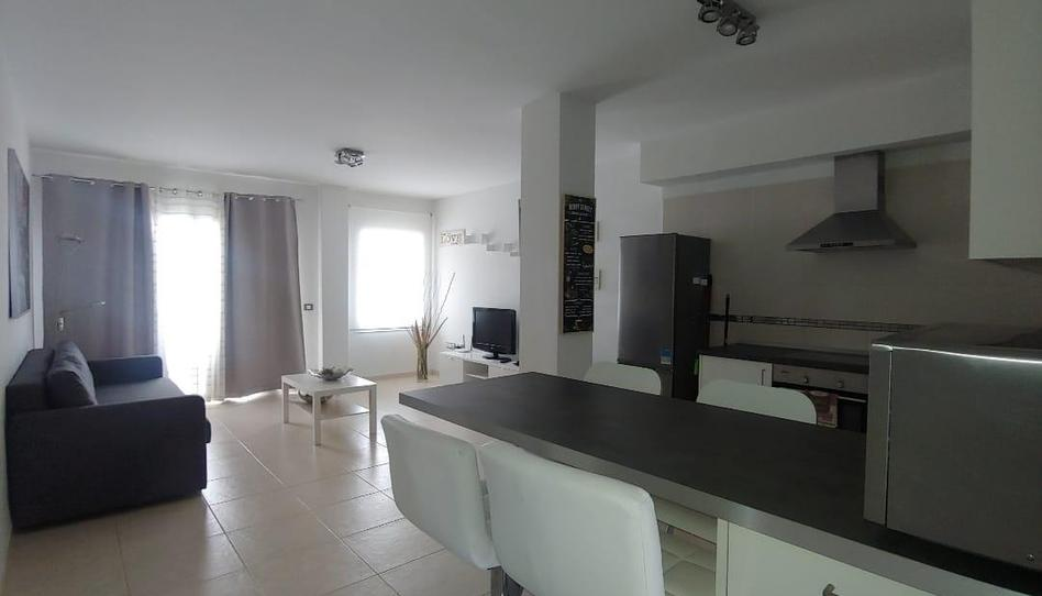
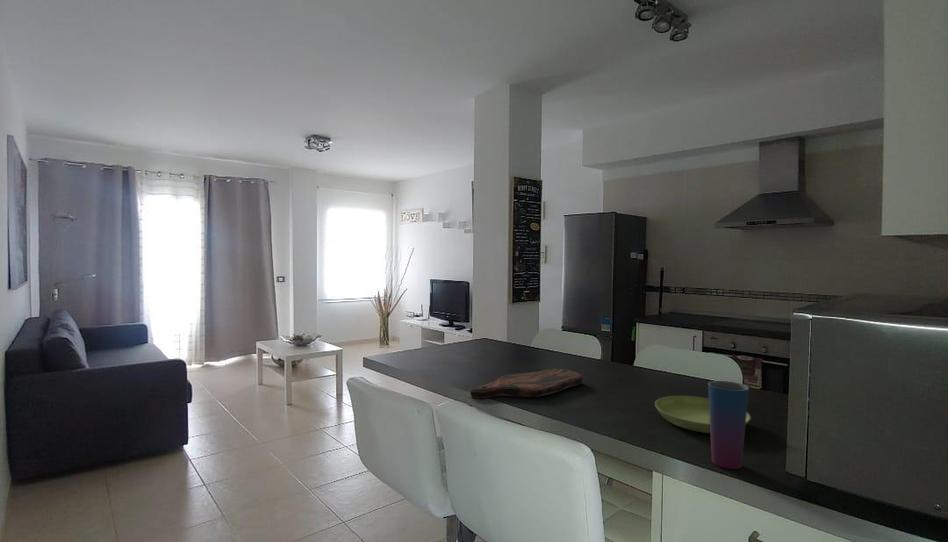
+ cup (727, 424)
+ saucer (700, 415)
+ cutting board (530, 384)
